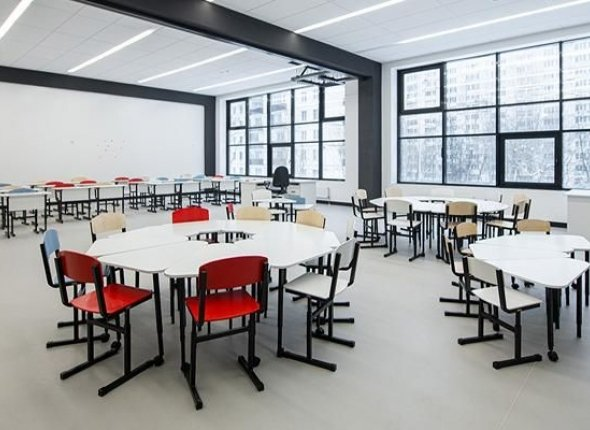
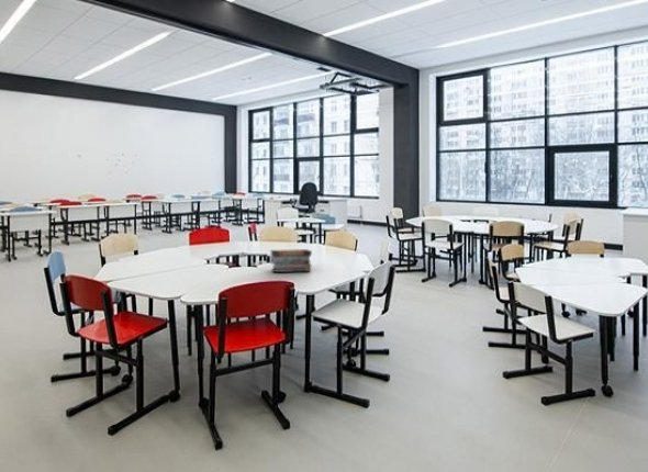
+ book stack (290, 260)
